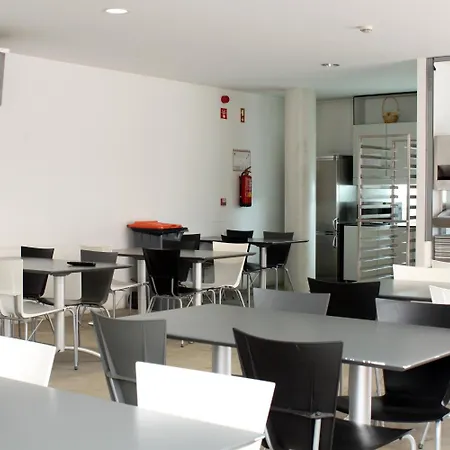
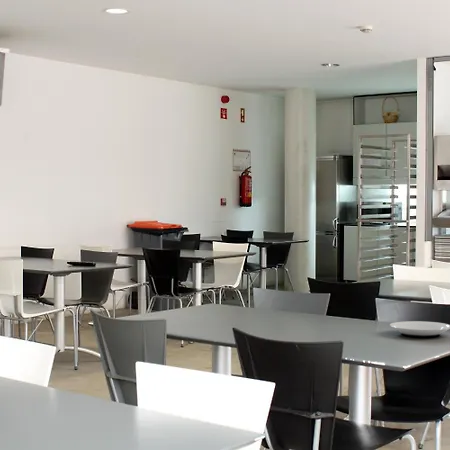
+ plate (420, 330)
